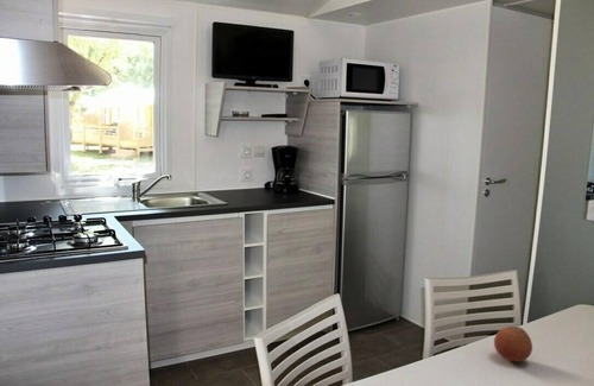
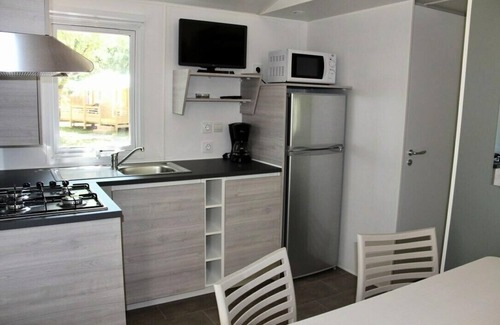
- fruit (512, 343)
